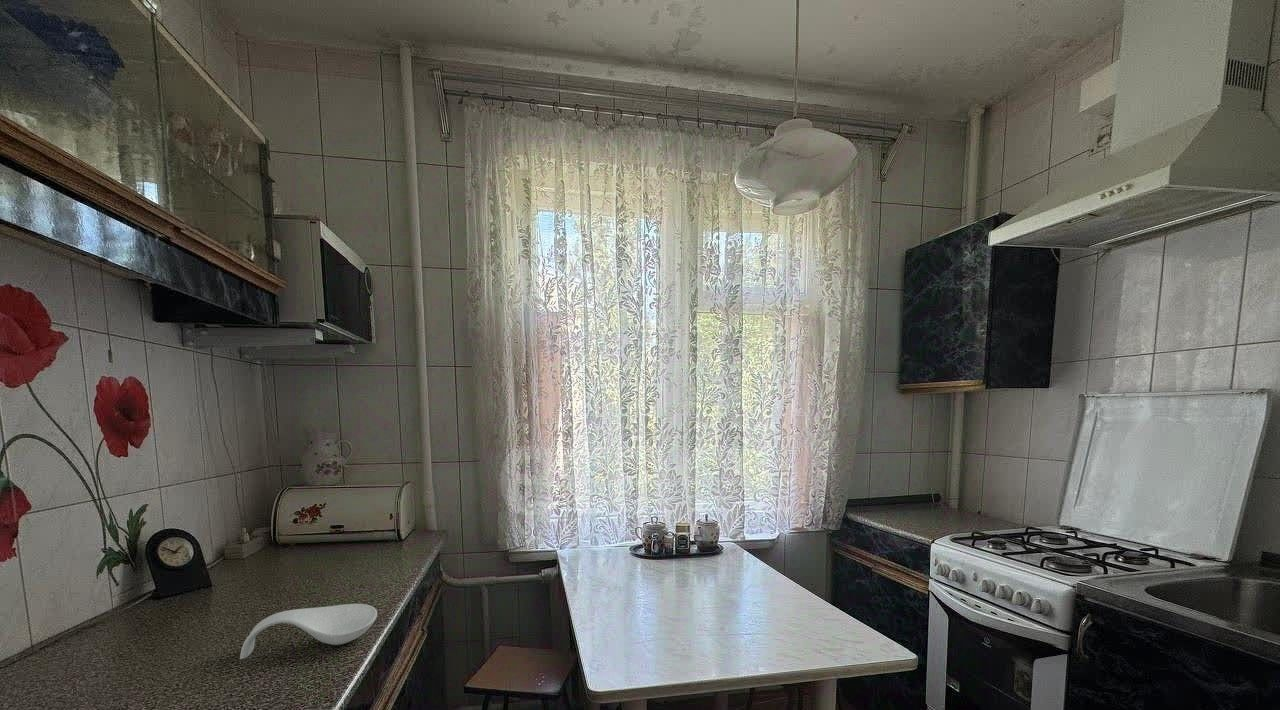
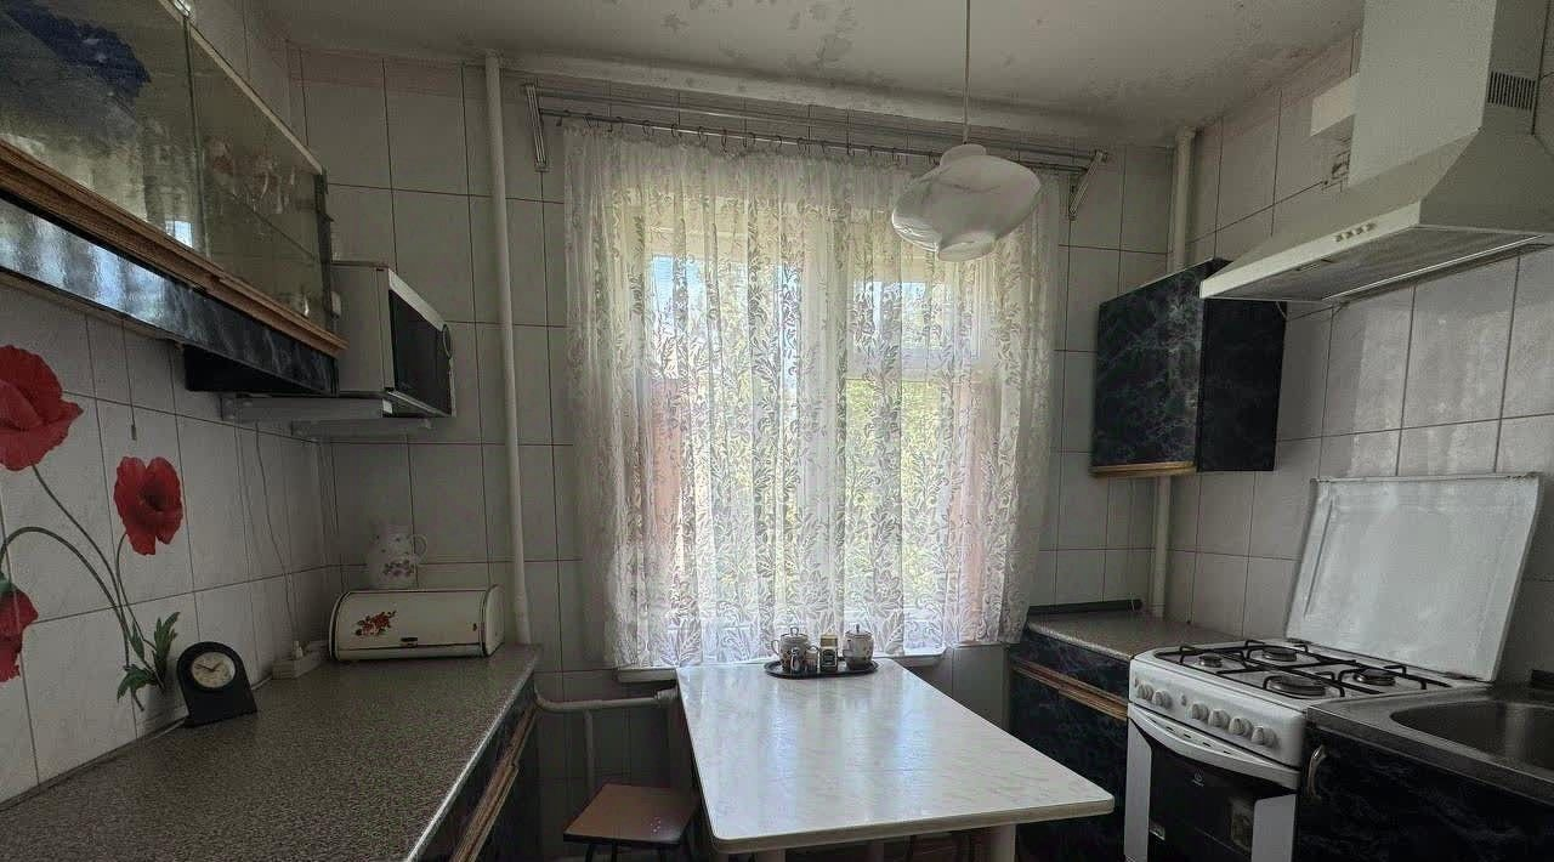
- spoon rest (312, 626)
